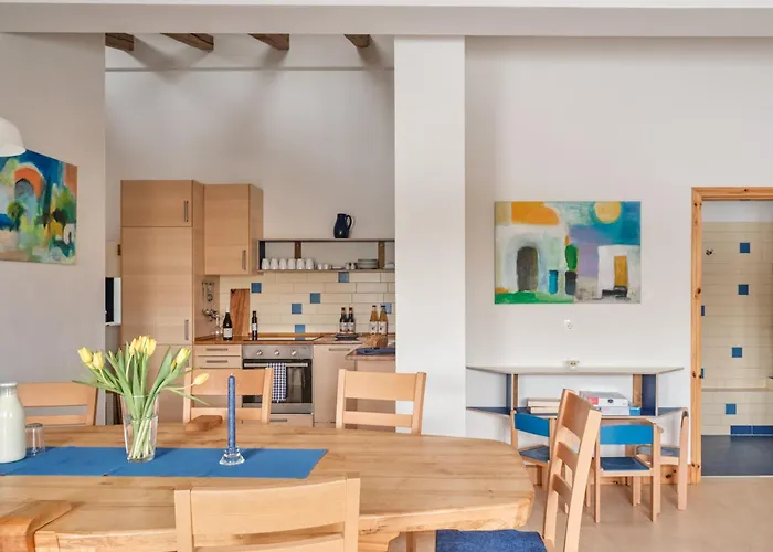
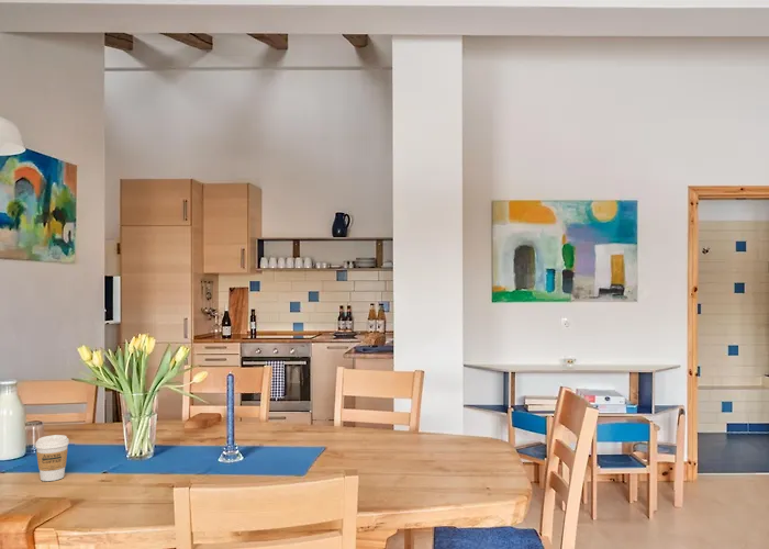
+ coffee cup (52, 457)
